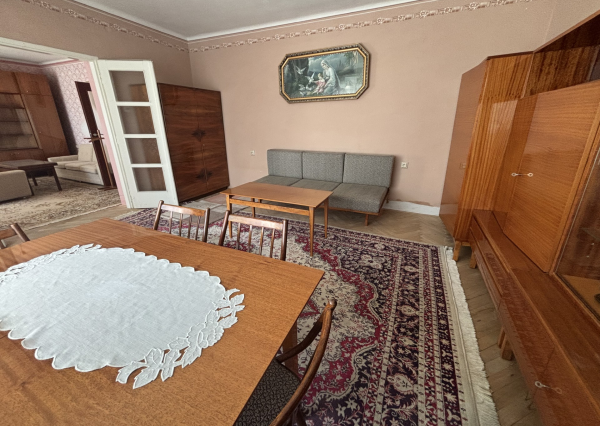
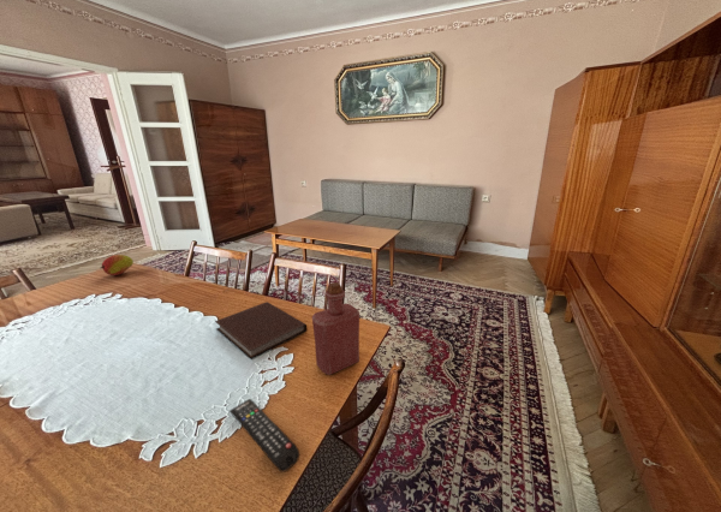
+ remote control (261, 430)
+ fruit (117, 264)
+ bottle (336, 325)
+ notebook (260, 326)
